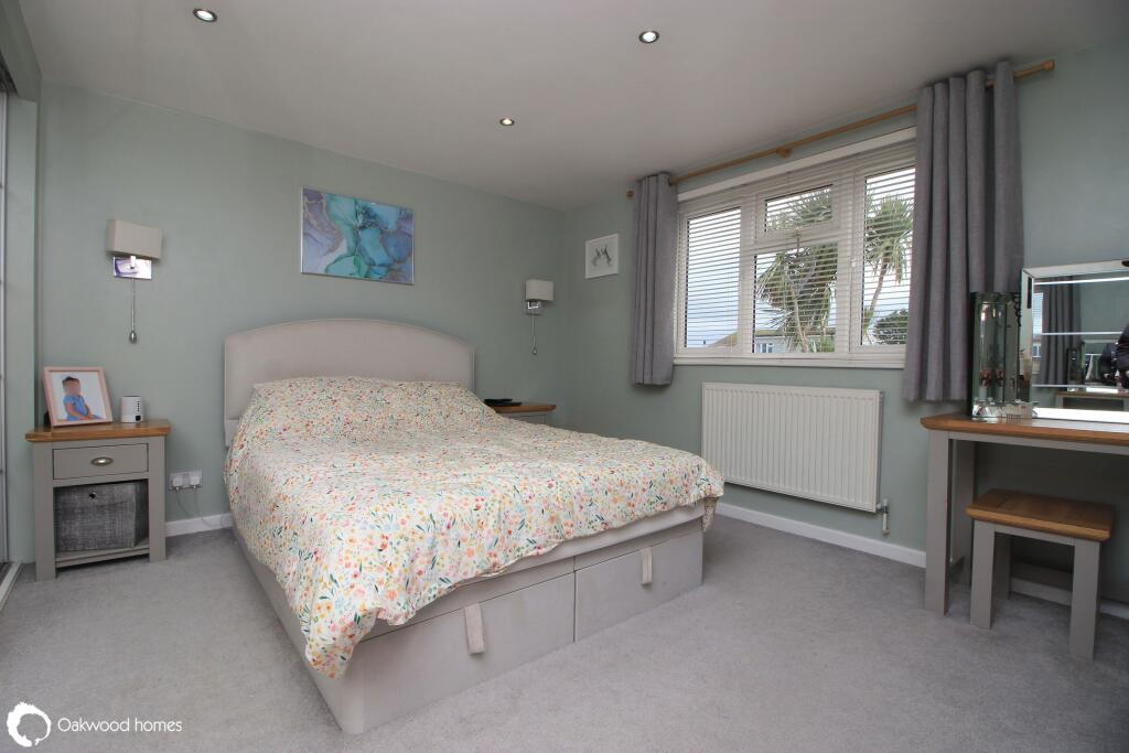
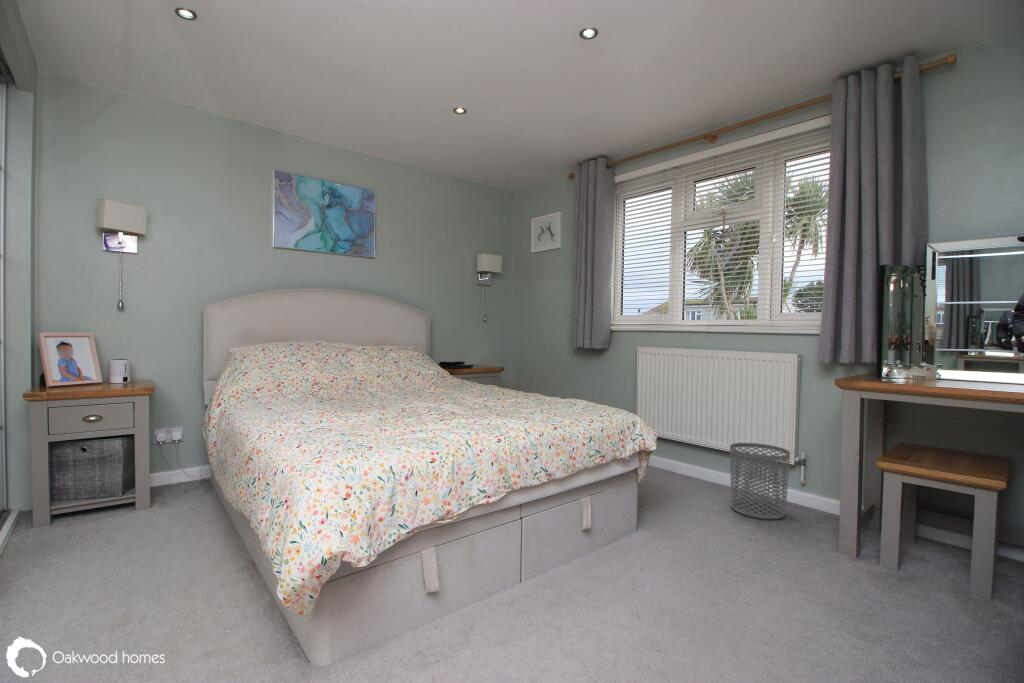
+ waste bin (758, 479)
